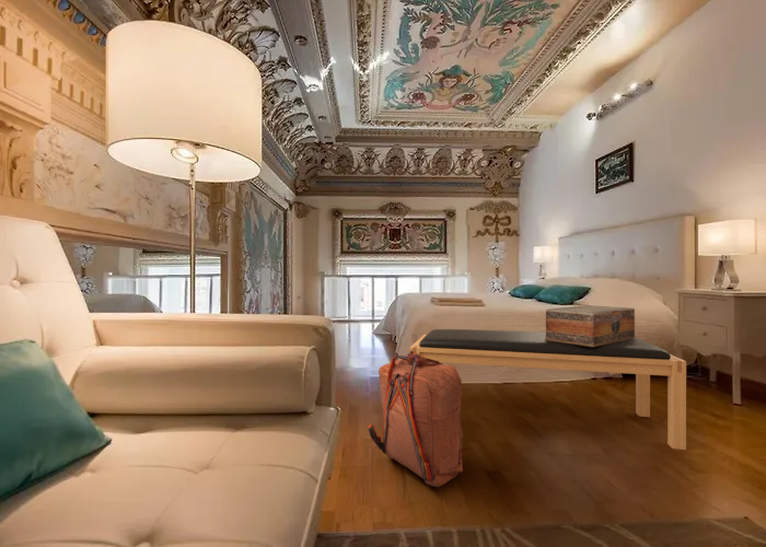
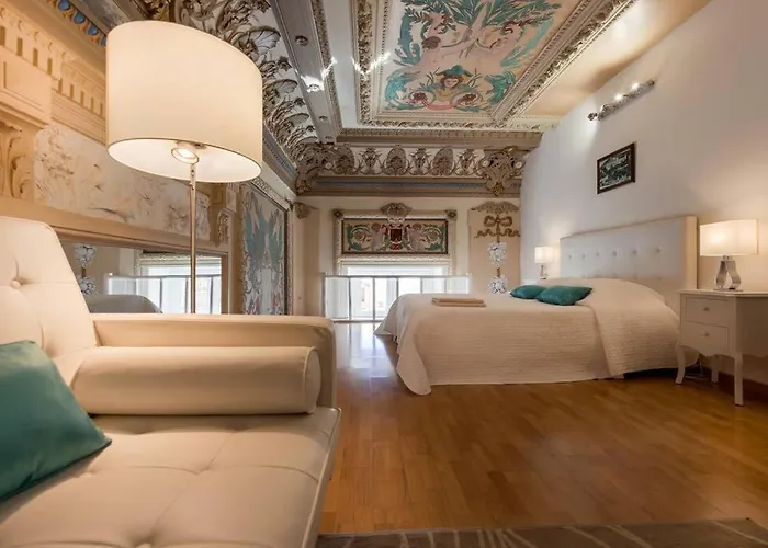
- decorative box (590, 323)
- backpack (417, 411)
- bench (531, 366)
